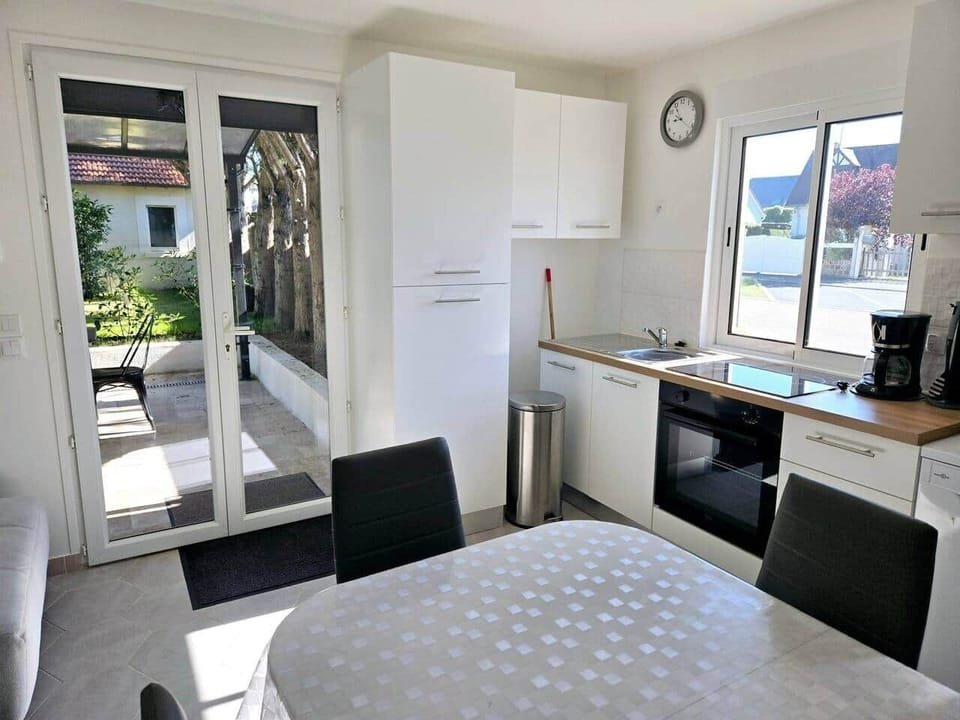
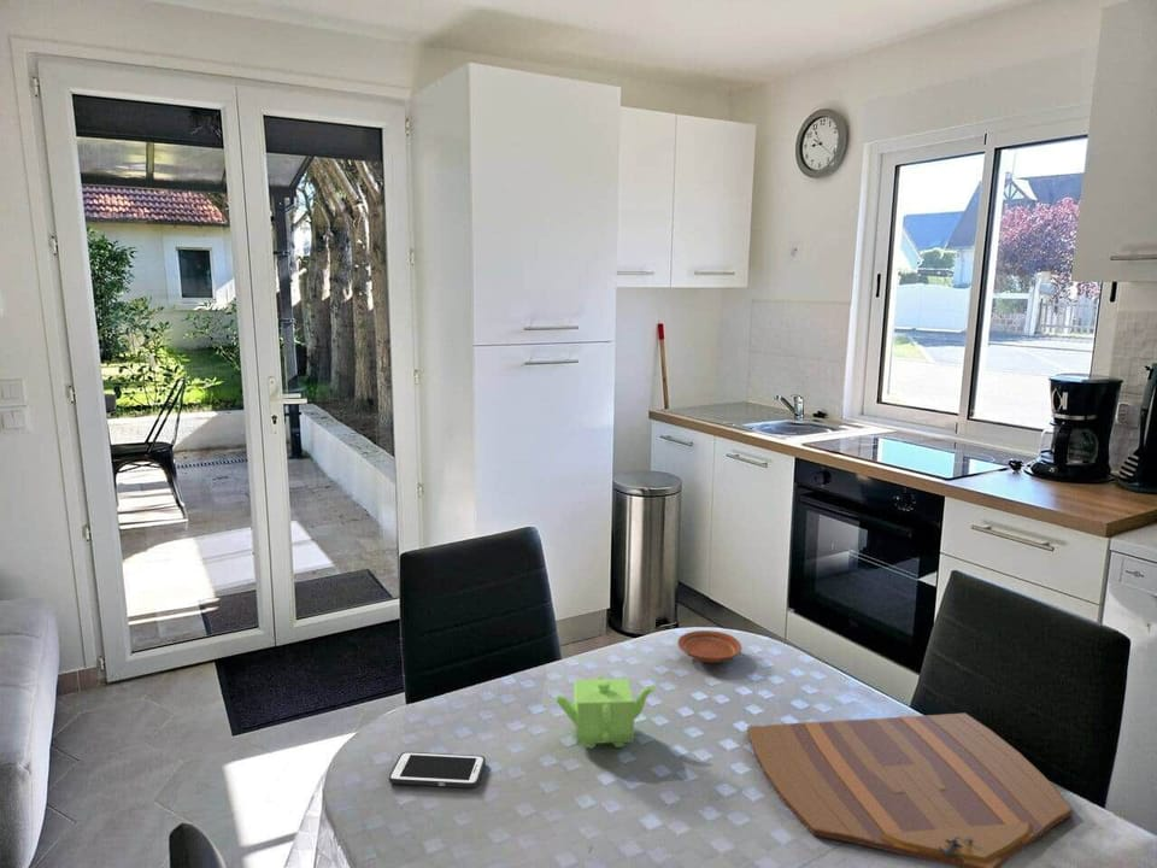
+ plate (709, 650)
+ cutting board (915, 781)
+ teapot (605, 706)
+ cell phone (437, 769)
